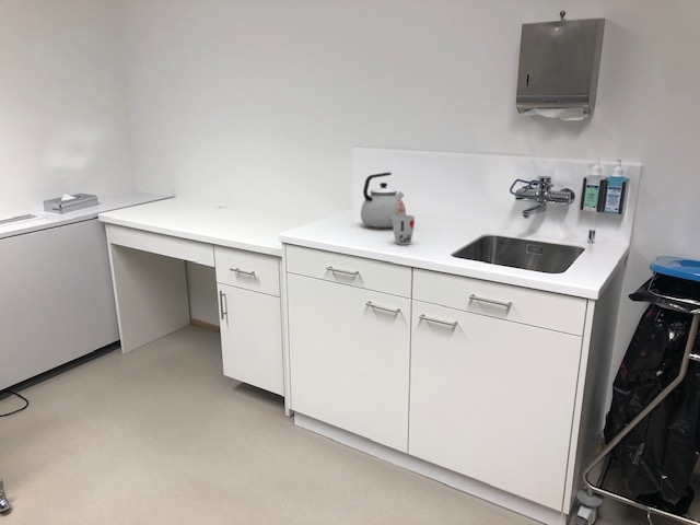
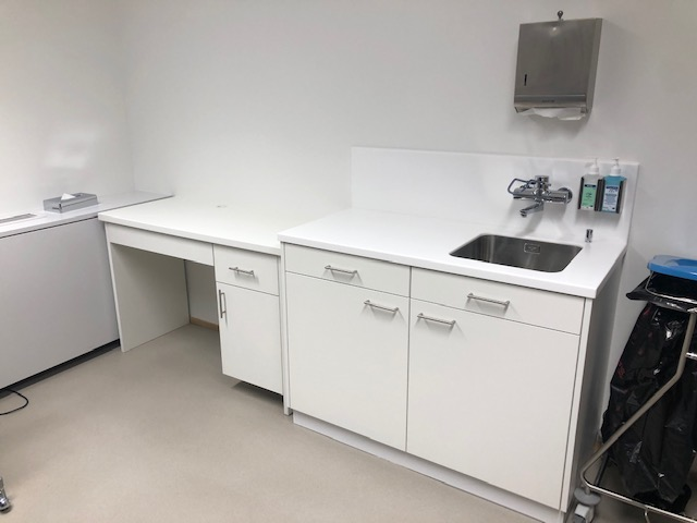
- cup (402, 230)
- kettle (383, 199)
